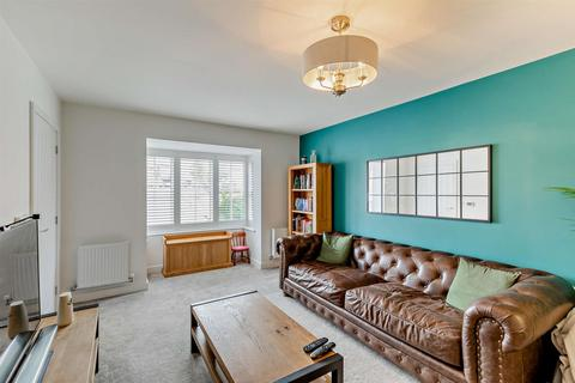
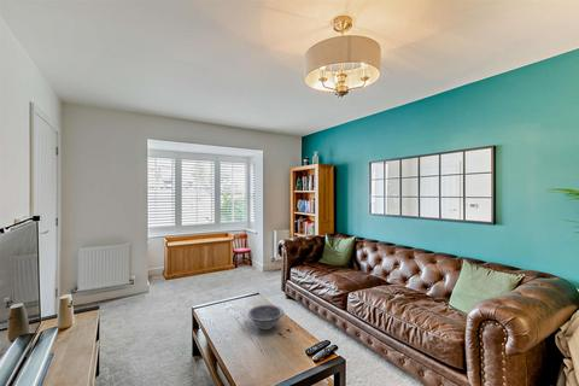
+ decorative bowl (265, 318)
